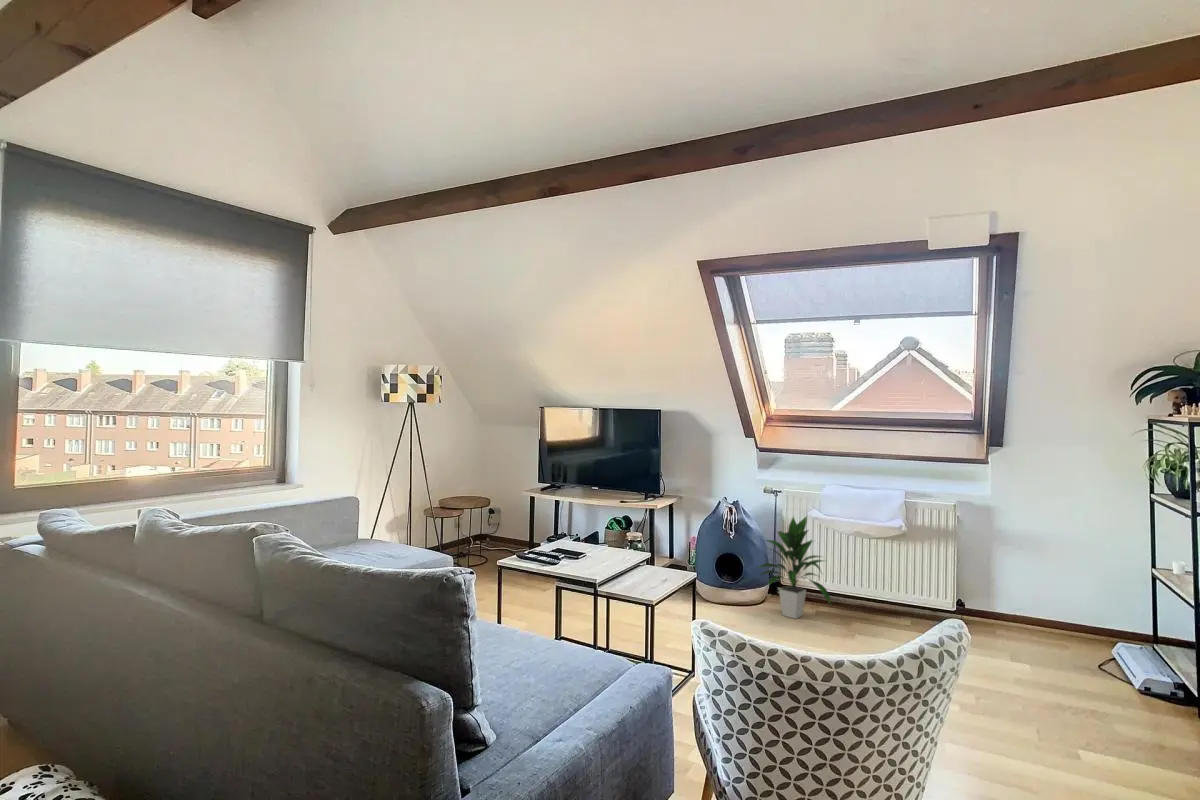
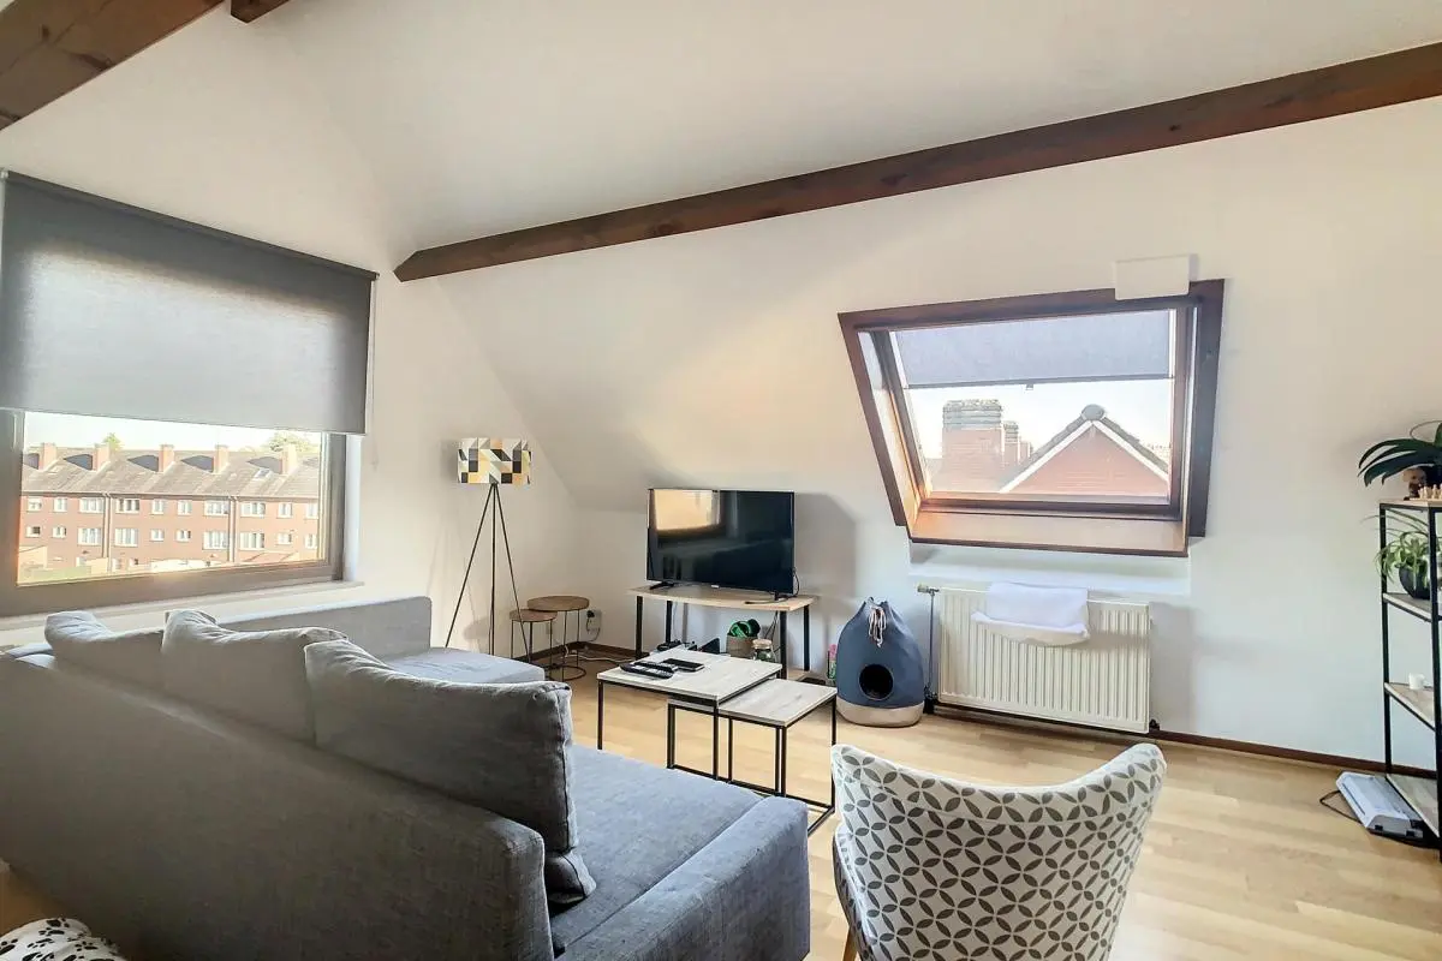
- indoor plant (794, 567)
